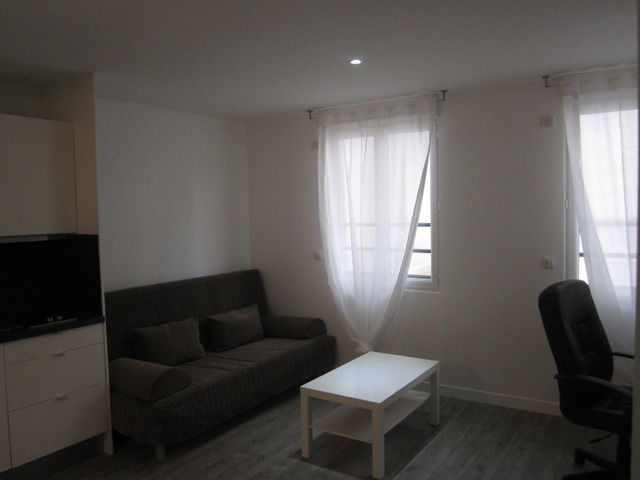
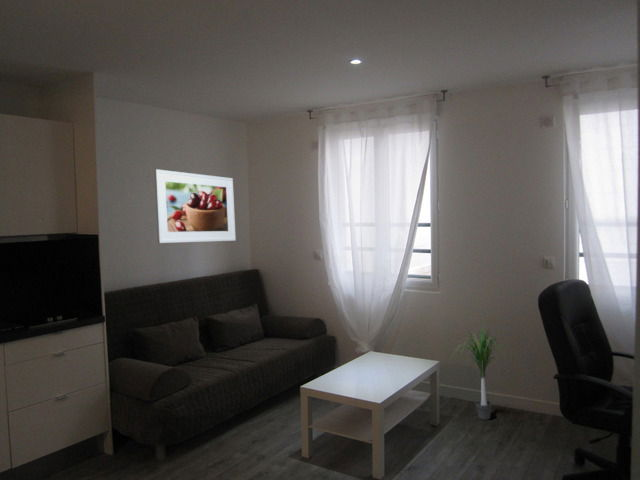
+ potted plant (482, 368)
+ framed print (198, 208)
